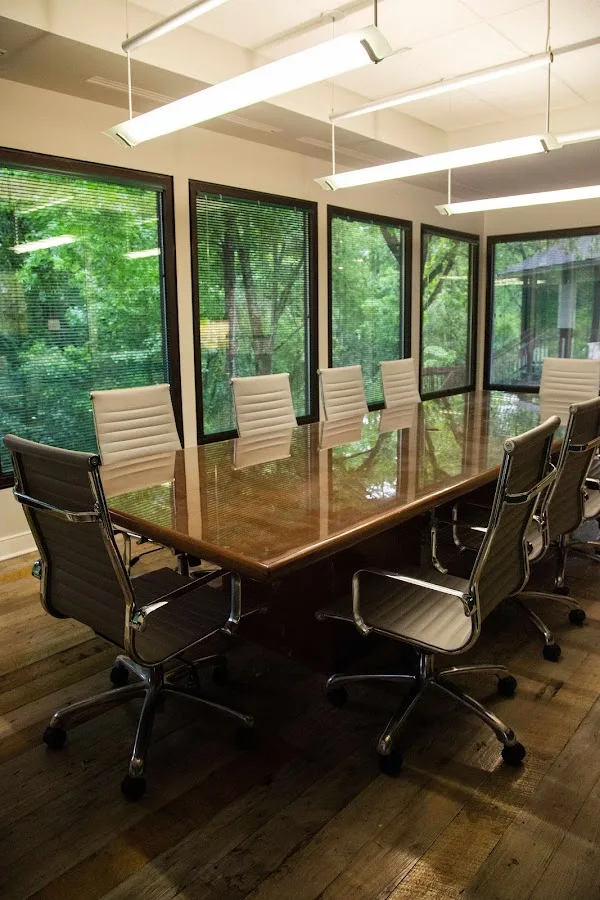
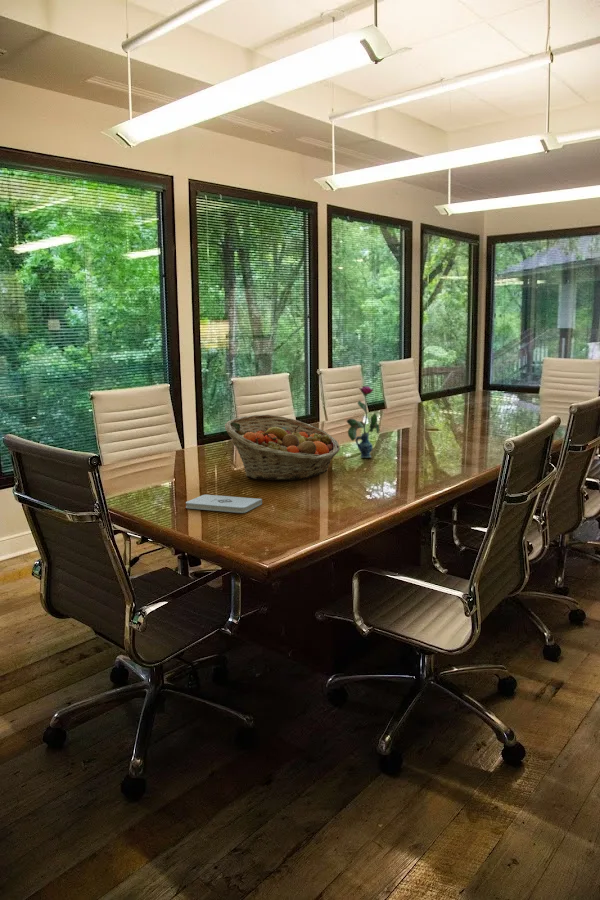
+ notepad (223, 503)
+ fruit basket (283, 445)
+ vase (361, 421)
